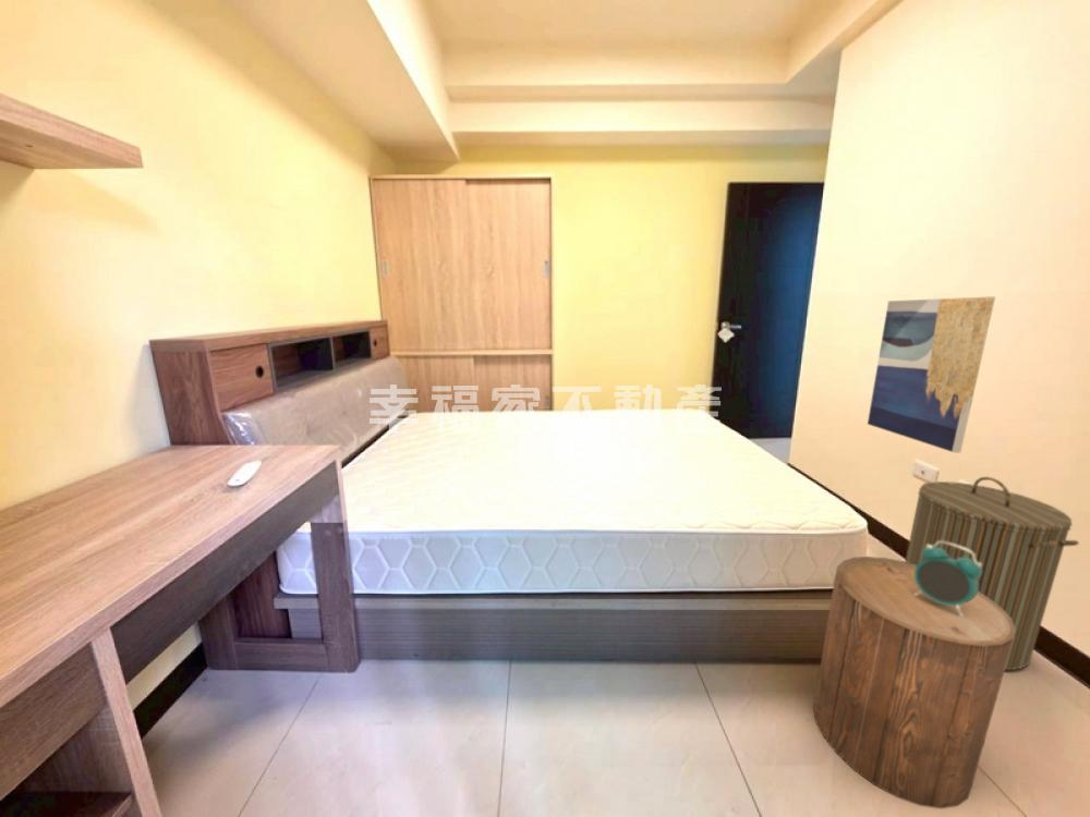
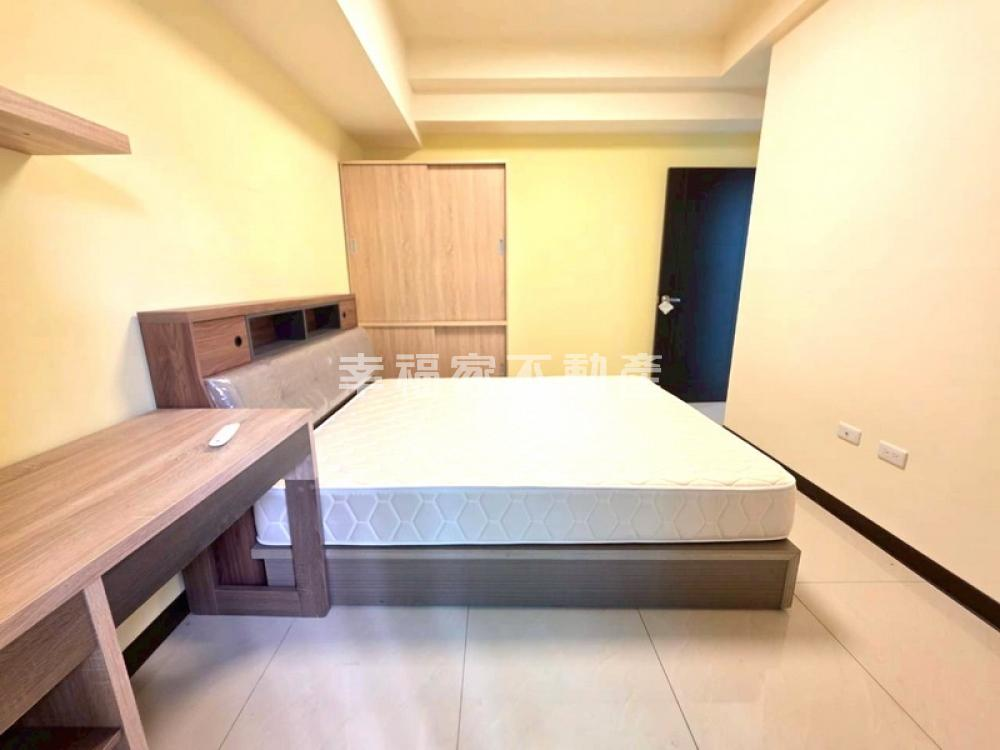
- alarm clock (946, 574)
- wall art (921, 370)
- stool (899, 669)
- laundry hamper (976, 559)
